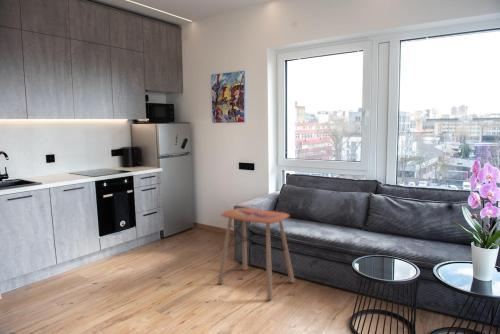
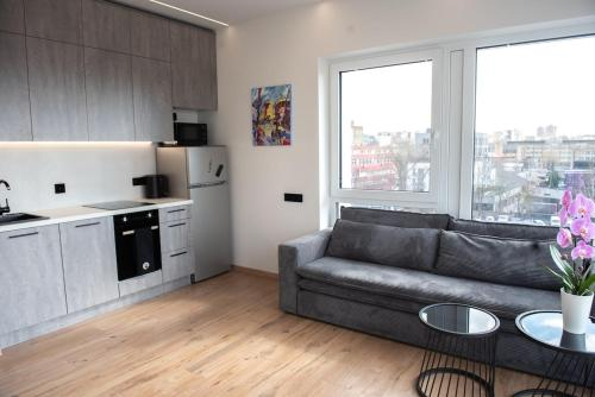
- side table (255, 246)
